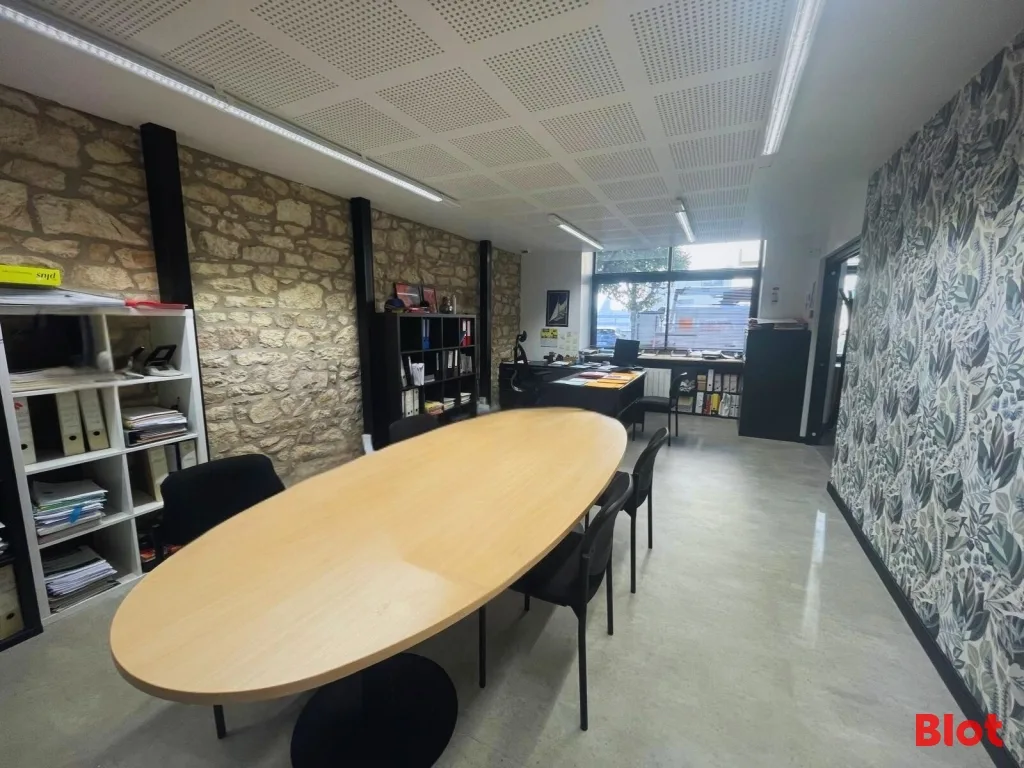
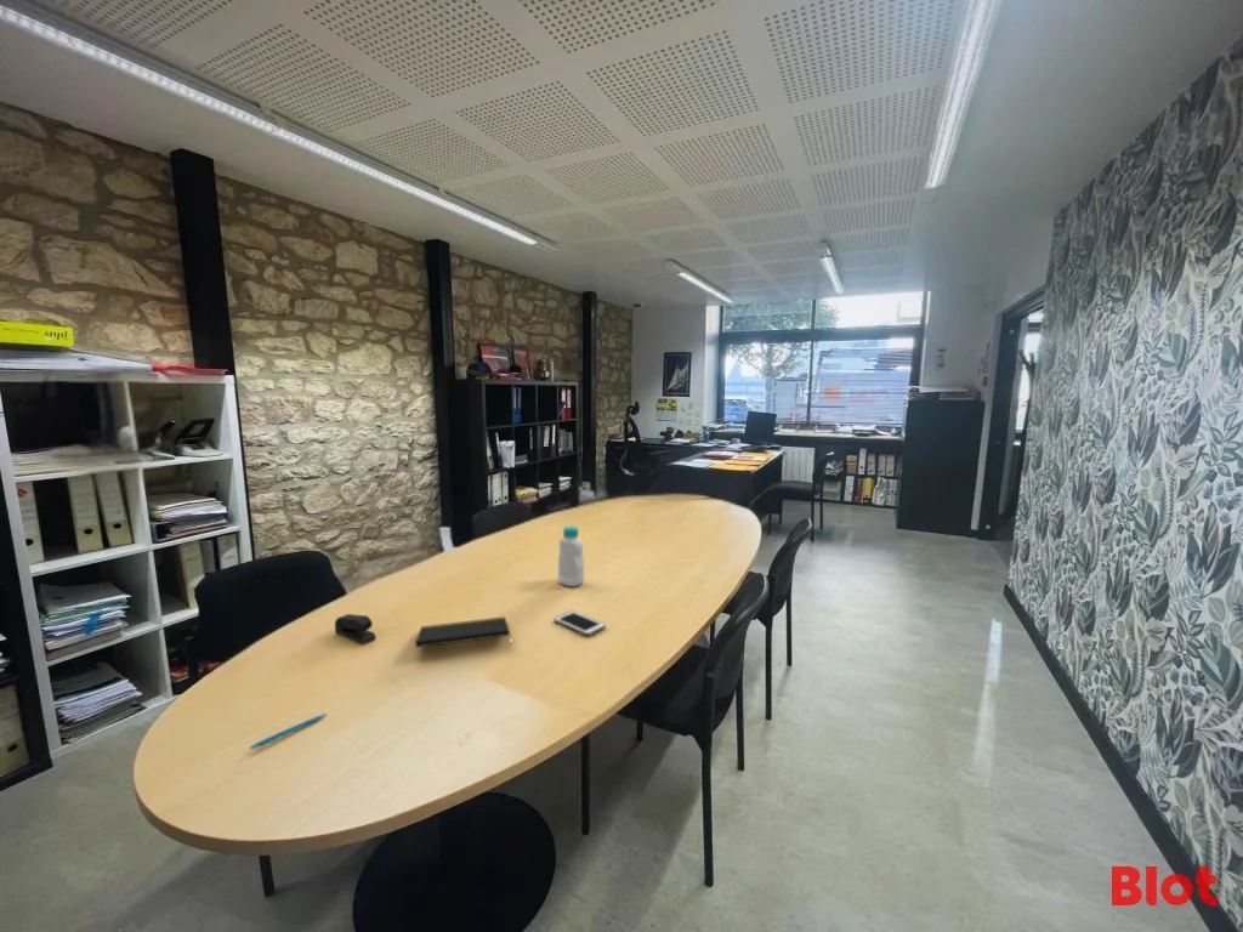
+ notepad (464, 630)
+ cell phone (579, 623)
+ bottle (571, 555)
+ pen (290, 729)
+ stapler (353, 625)
